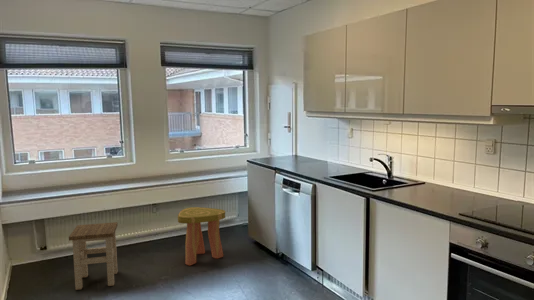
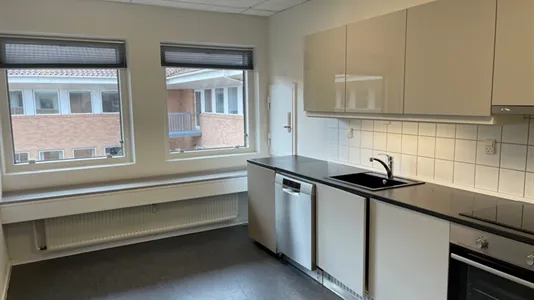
- stool (94, 253)
- stool (198, 235)
